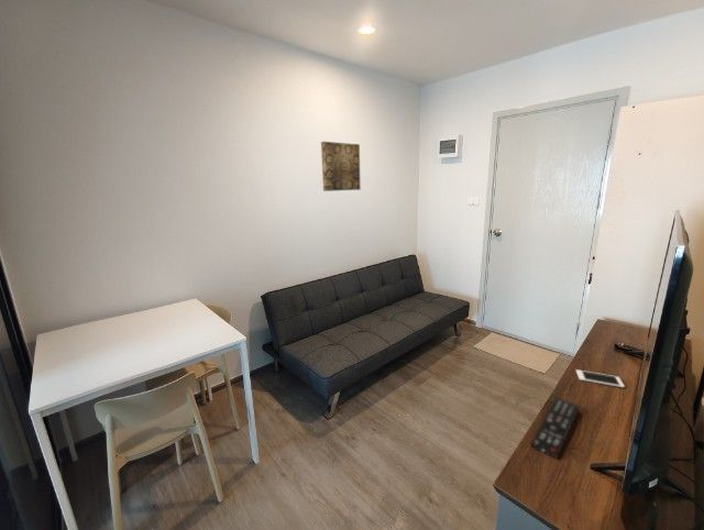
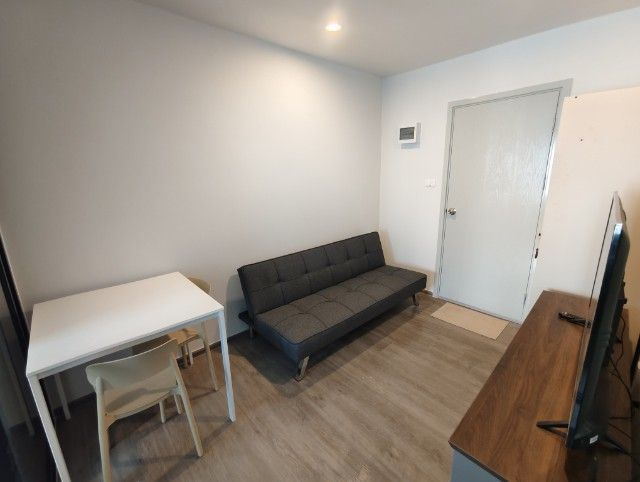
- wall art (341, 167)
- remote control (556, 424)
- cell phone (598, 378)
